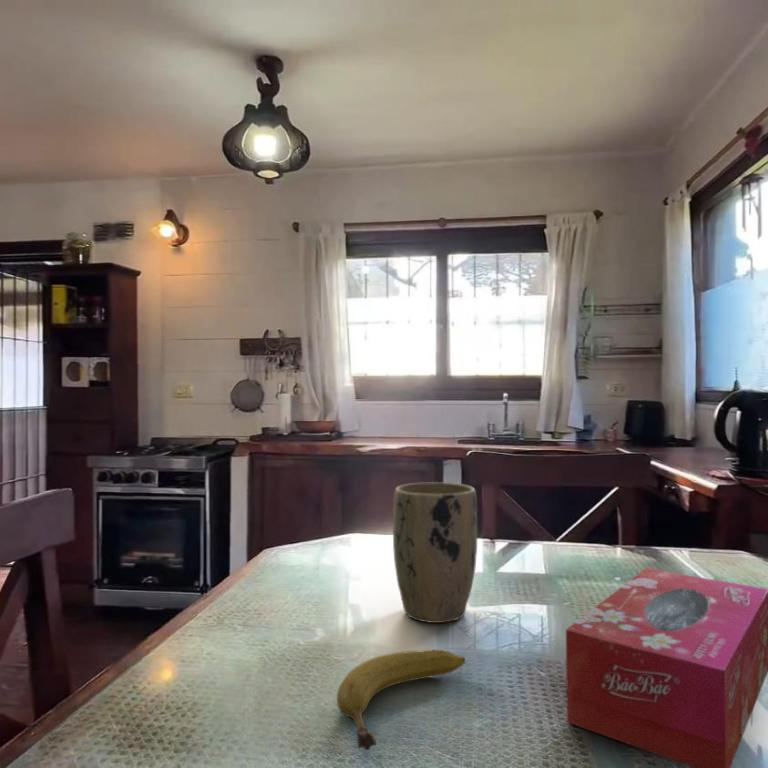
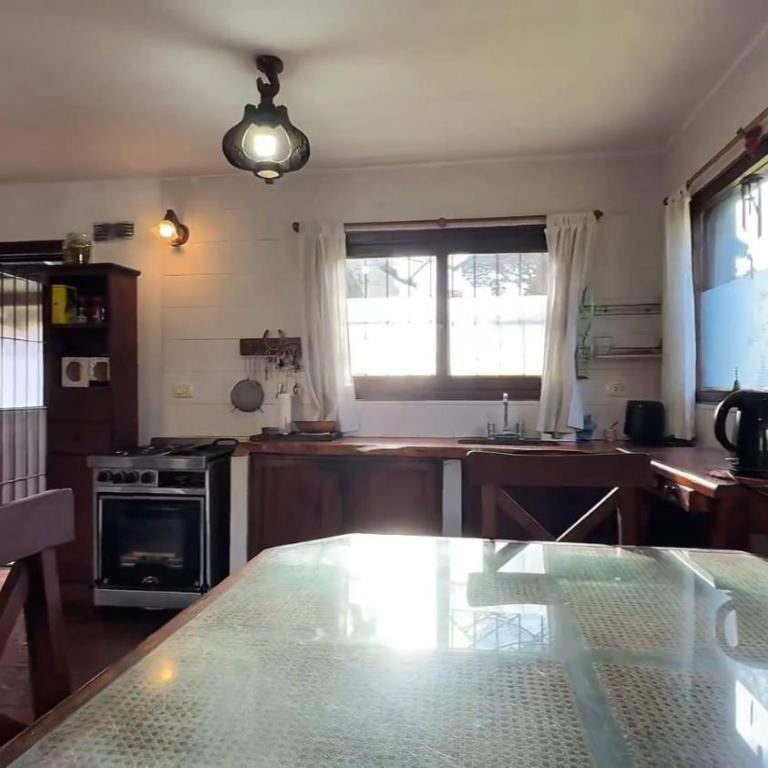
- fruit (406, 681)
- plant pot (435, 550)
- tissue box (676, 649)
